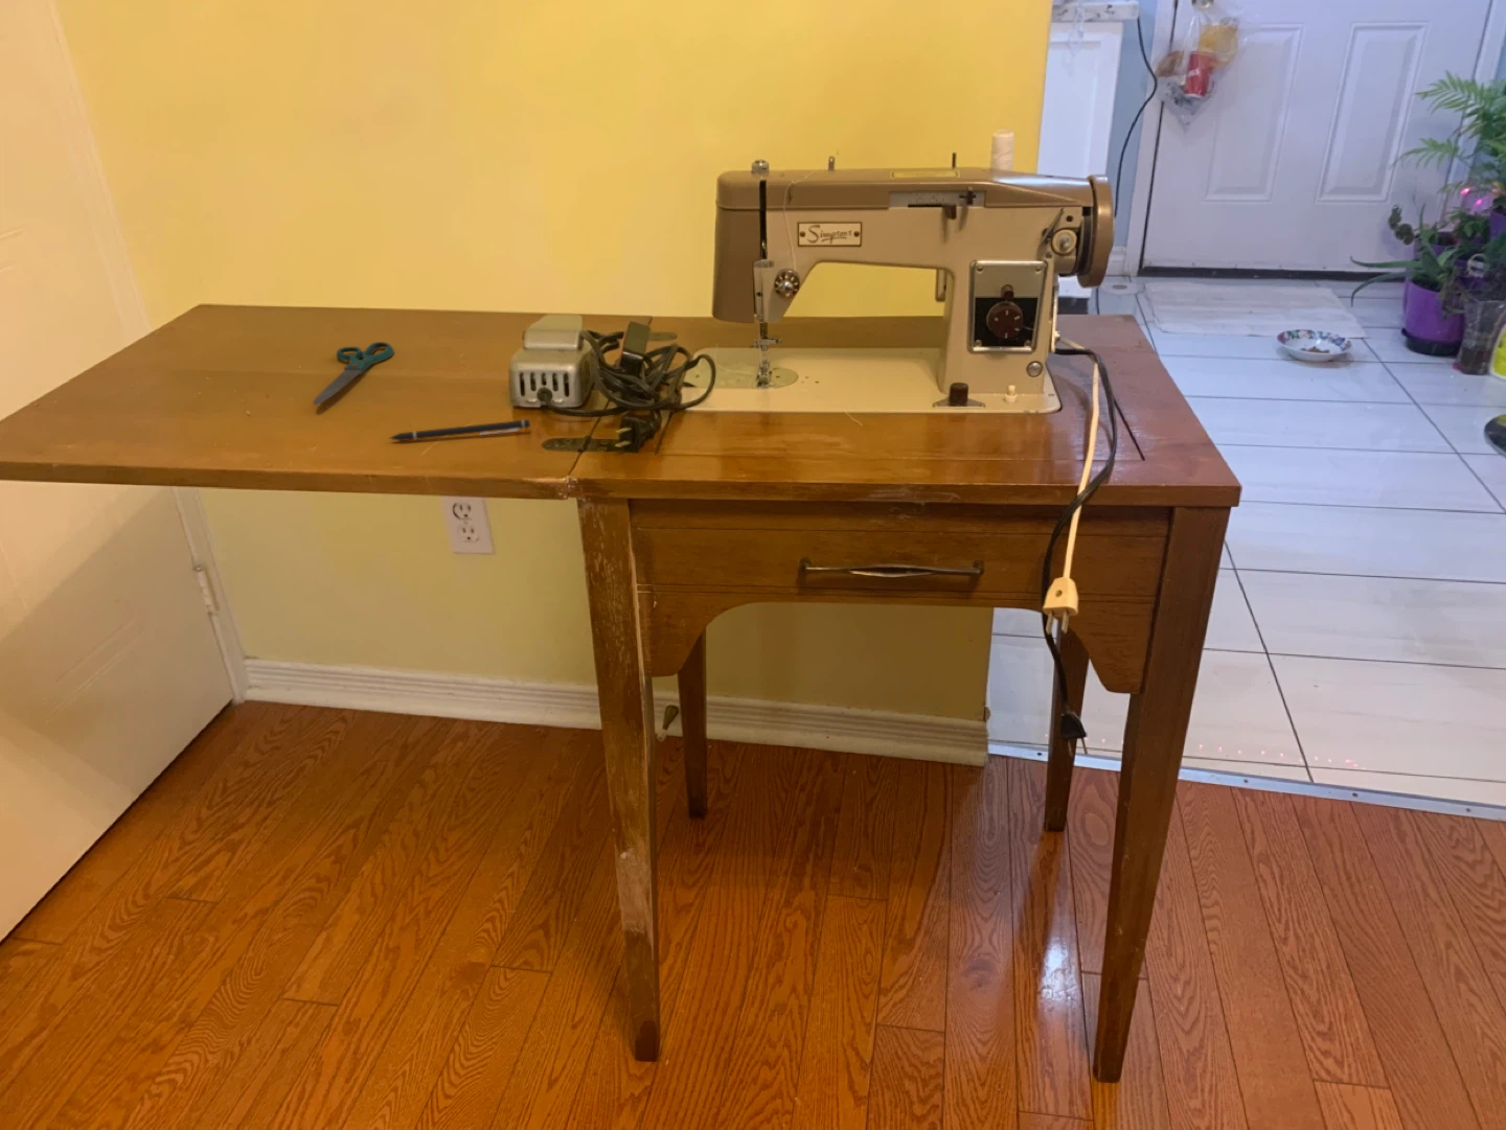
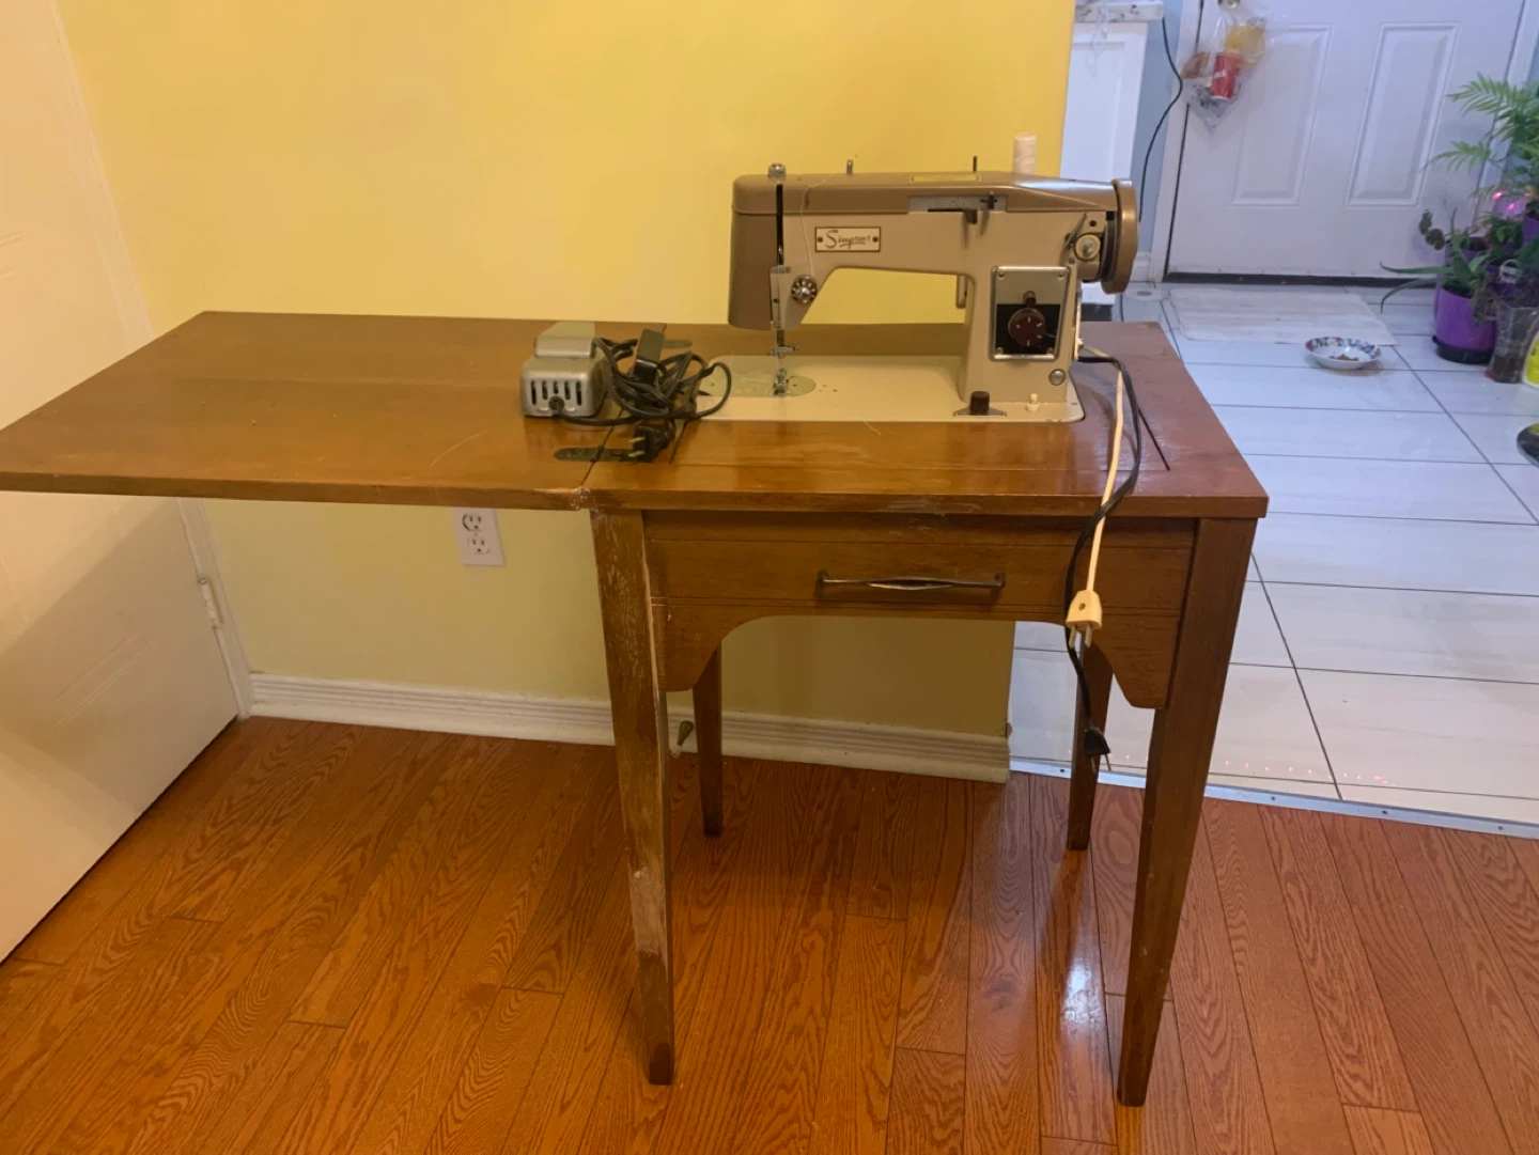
- shears (341, 373)
- pen (460, 431)
